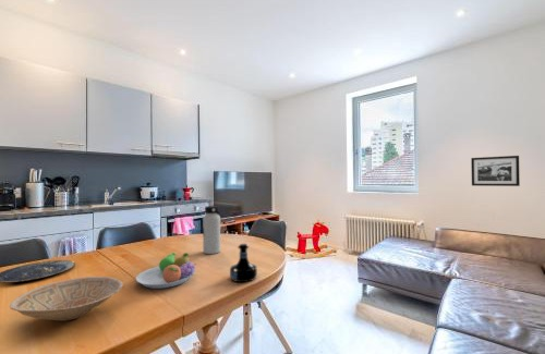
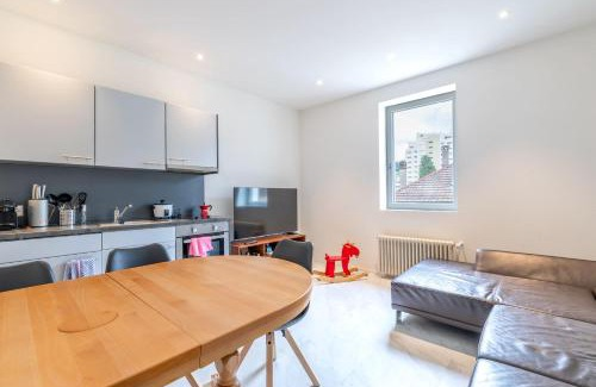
- fruit bowl (168, 267)
- tequila bottle (243, 260)
- bowl (72, 302)
- water bottle (211, 229)
- picture frame (494, 171)
- plate (36, 270)
